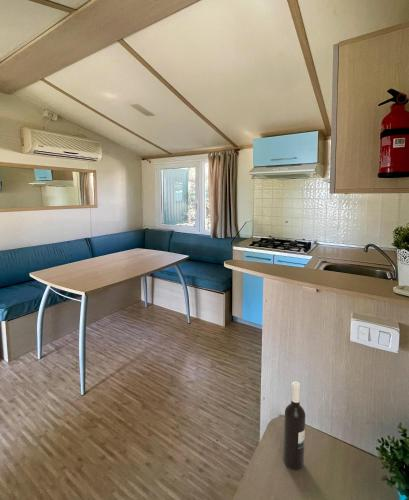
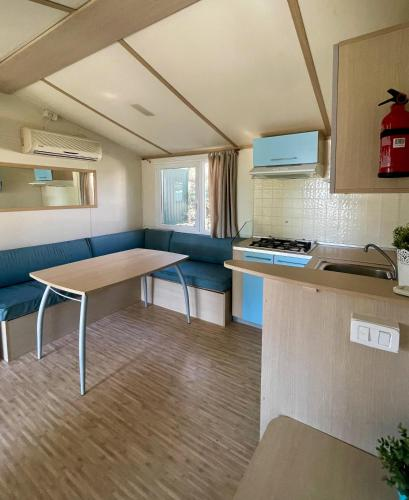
- wine bottle (294, 423)
